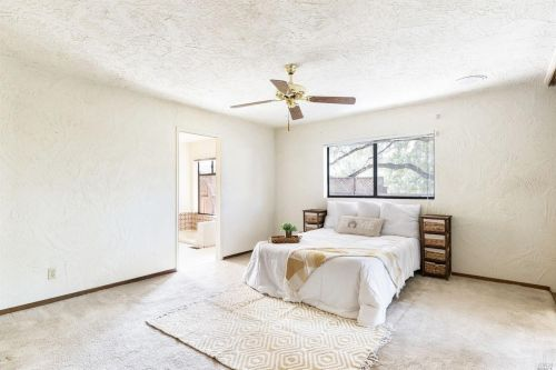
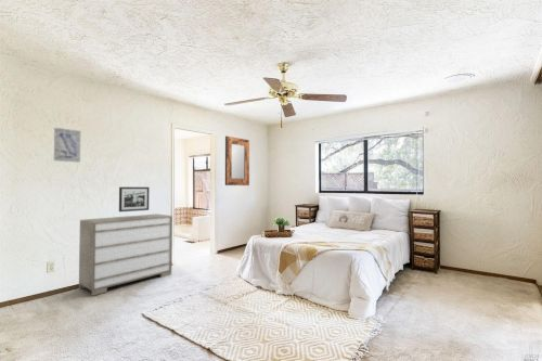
+ wall art (67, 145)
+ picture frame (134, 198)
+ home mirror (237, 162)
+ dresser (129, 248)
